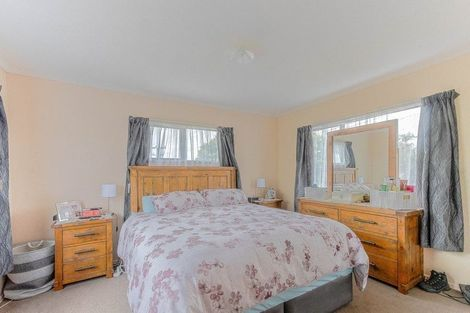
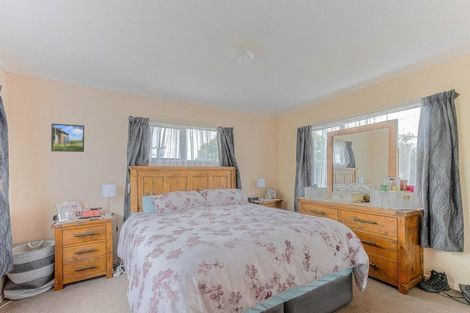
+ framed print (68, 138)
